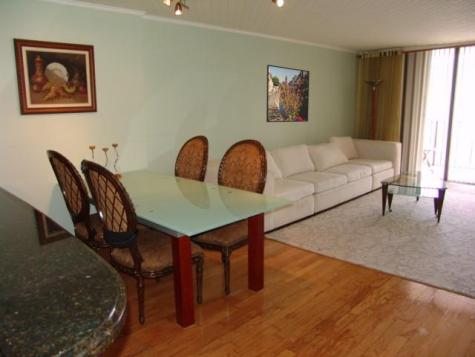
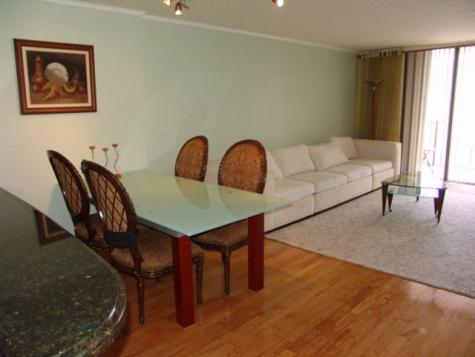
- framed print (289, 95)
